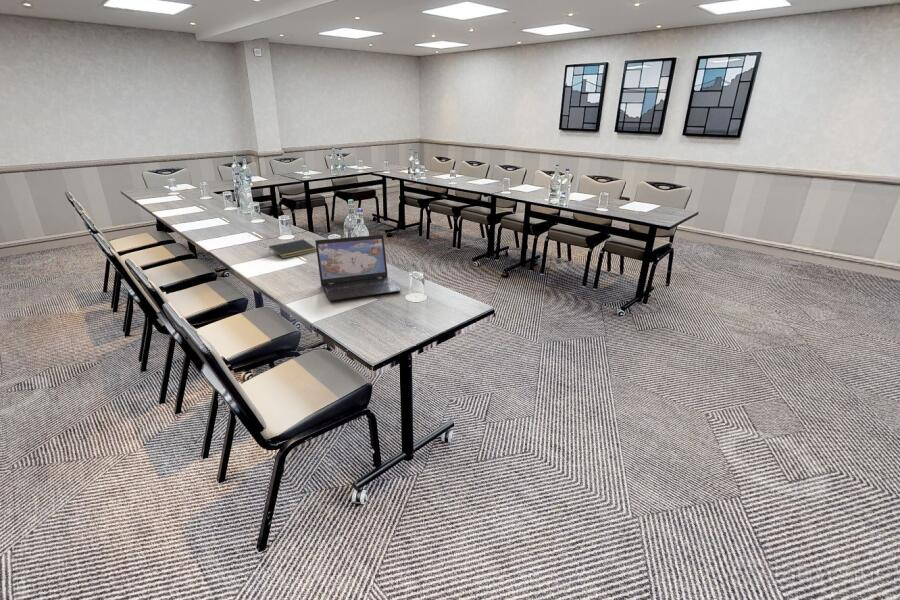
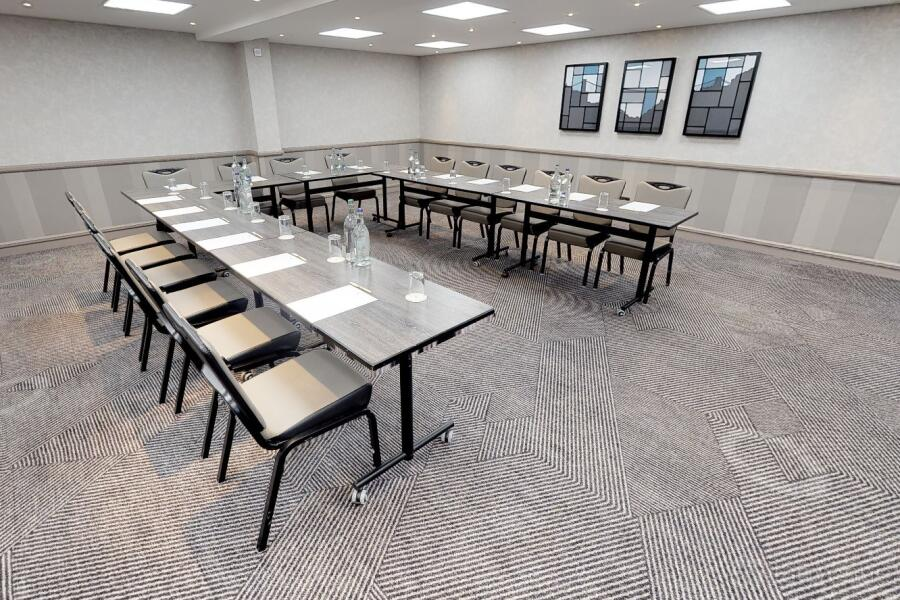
- laptop (358, 266)
- notepad (294, 248)
